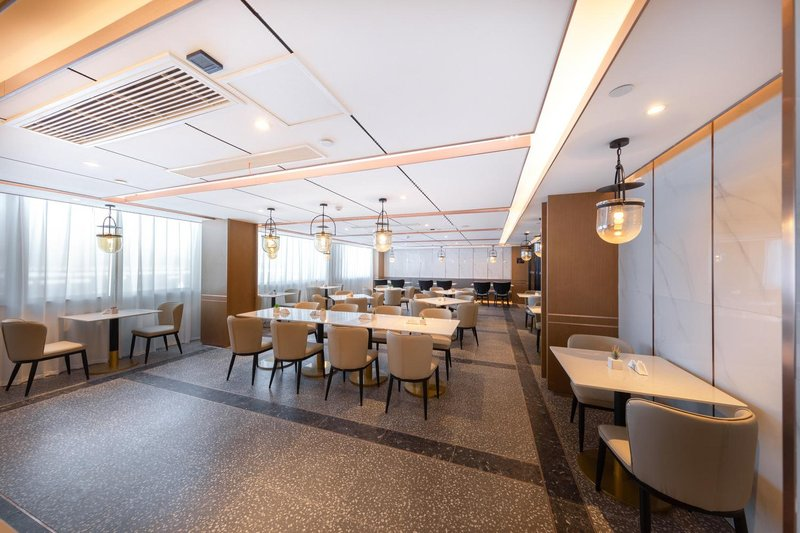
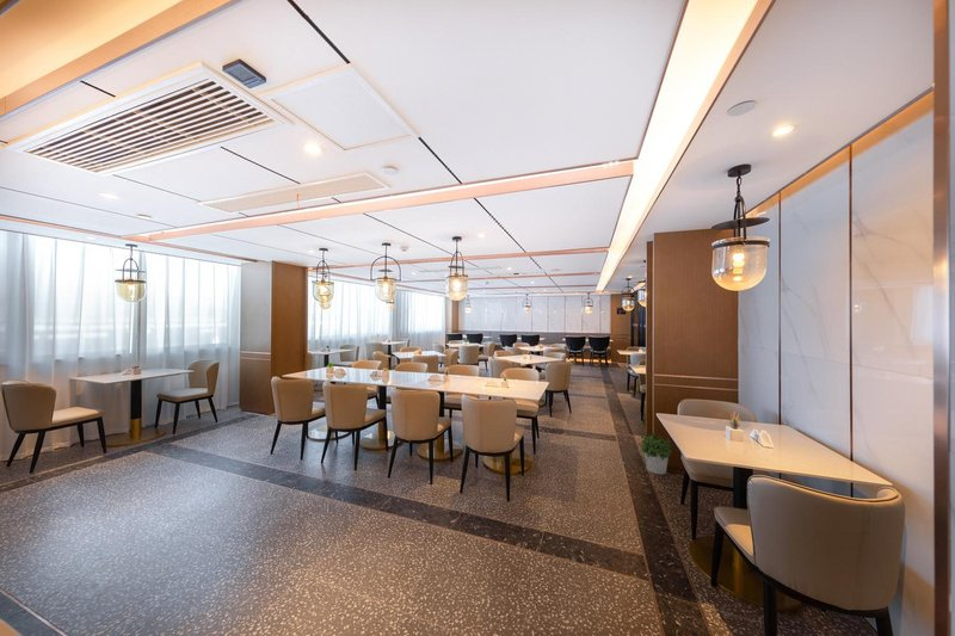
+ potted plant (654, 452)
